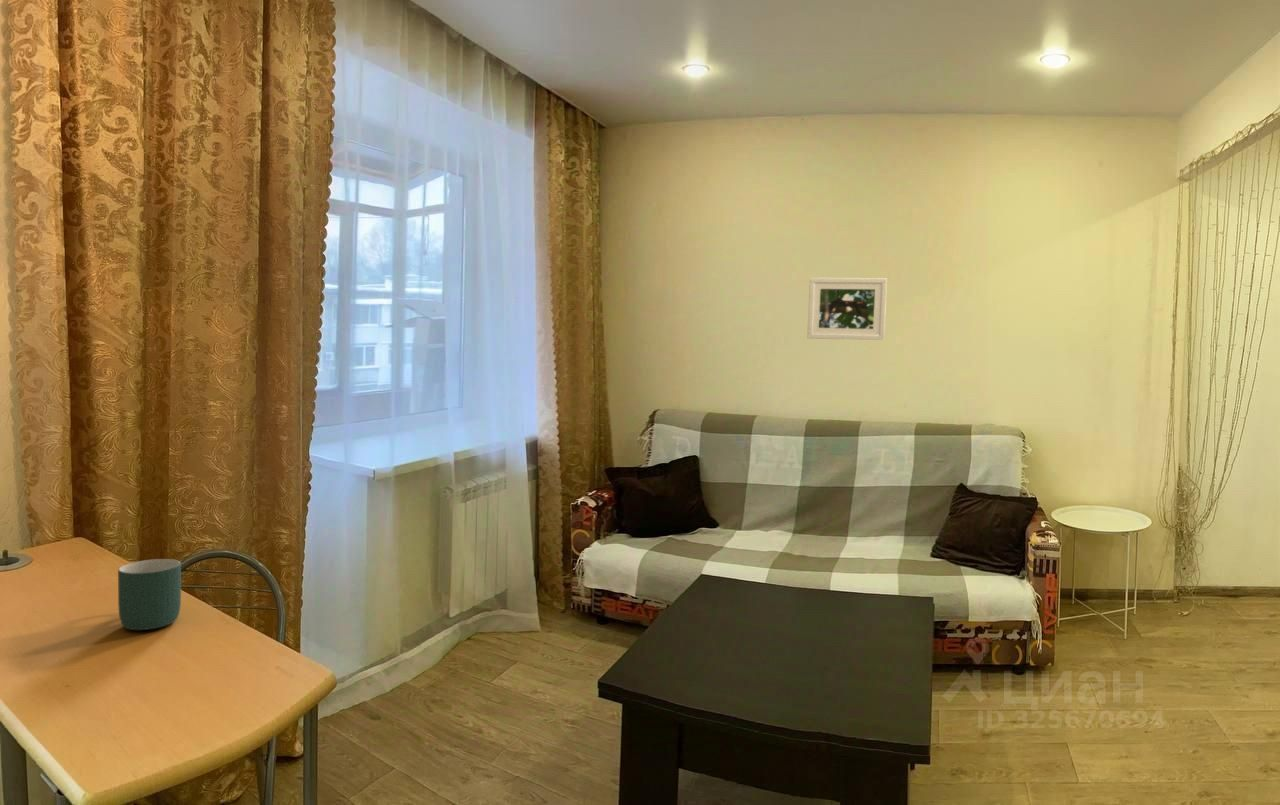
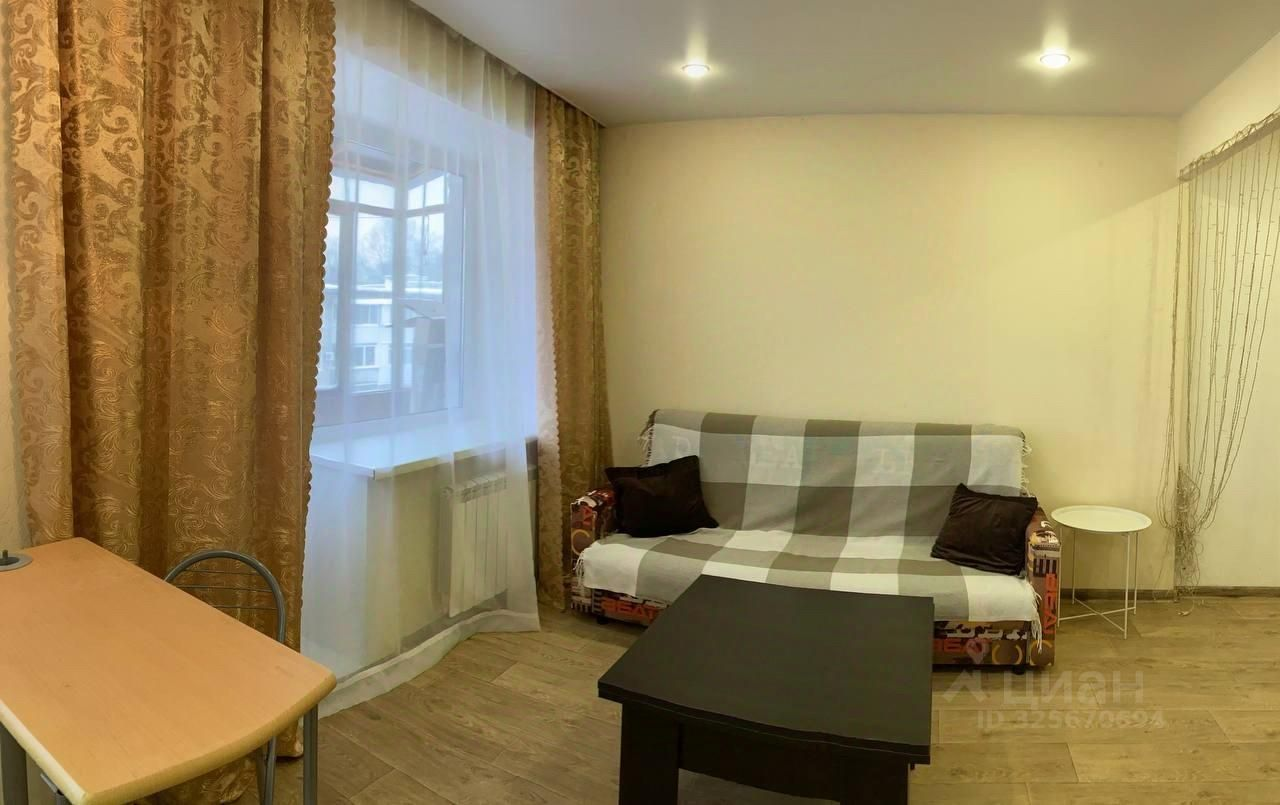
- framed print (846, 308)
- mug (147, 592)
